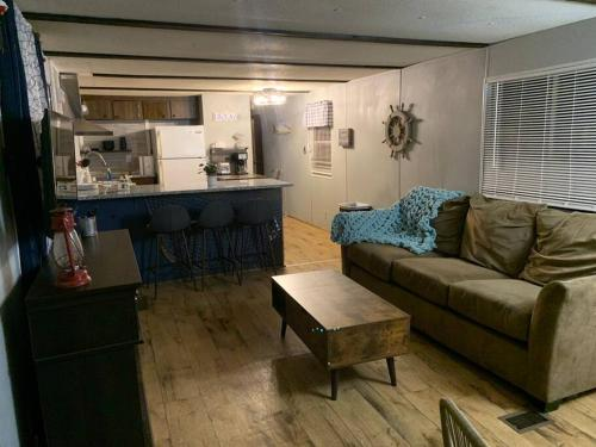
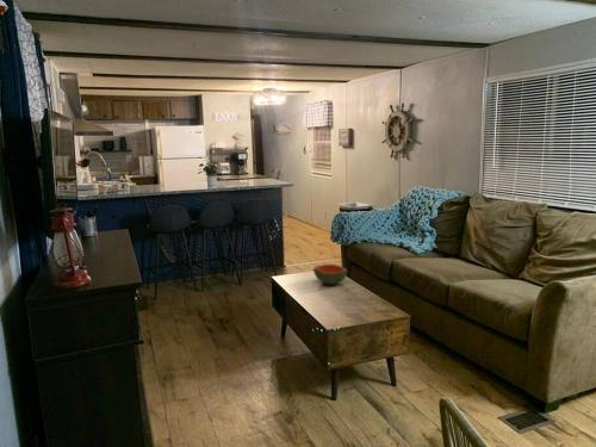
+ bowl (330, 275)
